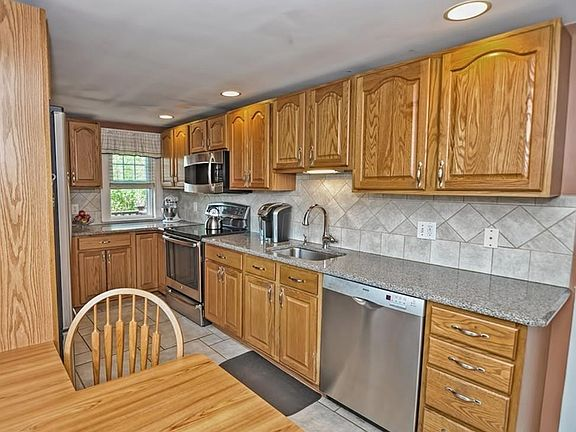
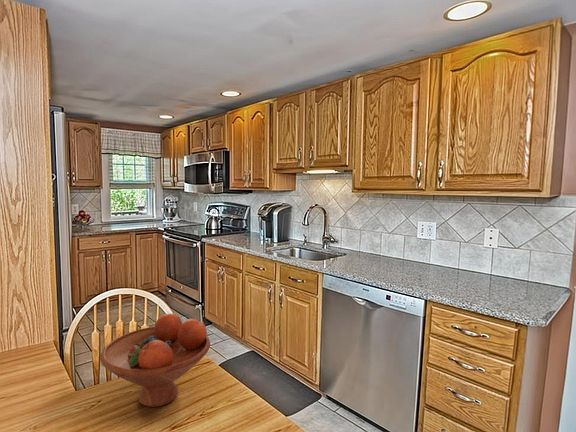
+ fruit bowl (158, 361)
